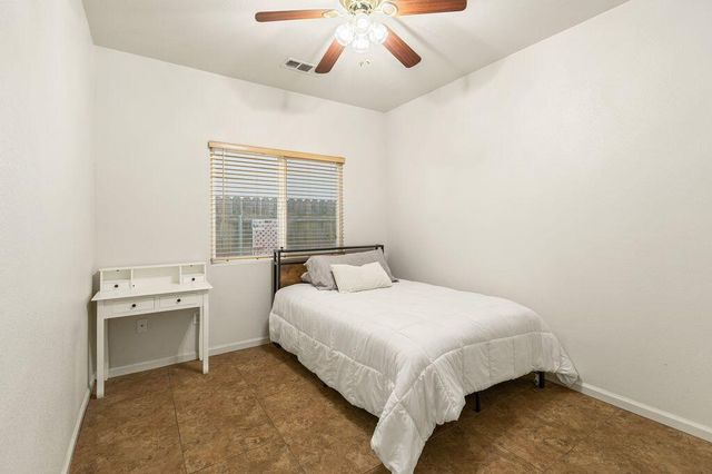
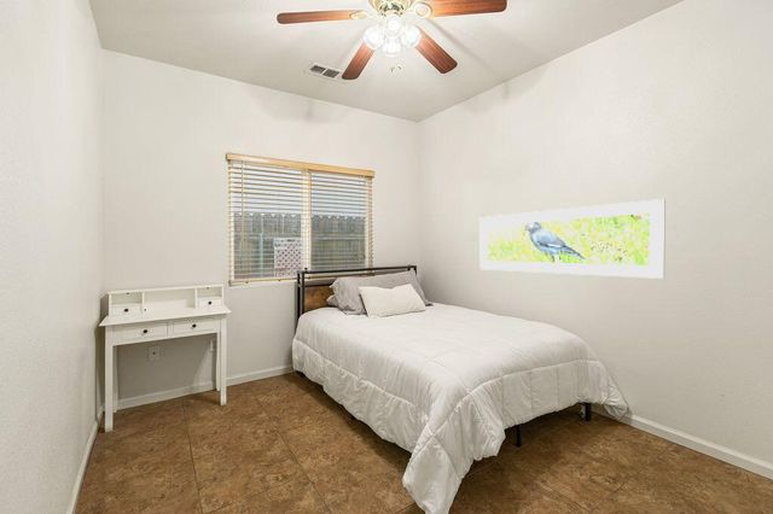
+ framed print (552, 241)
